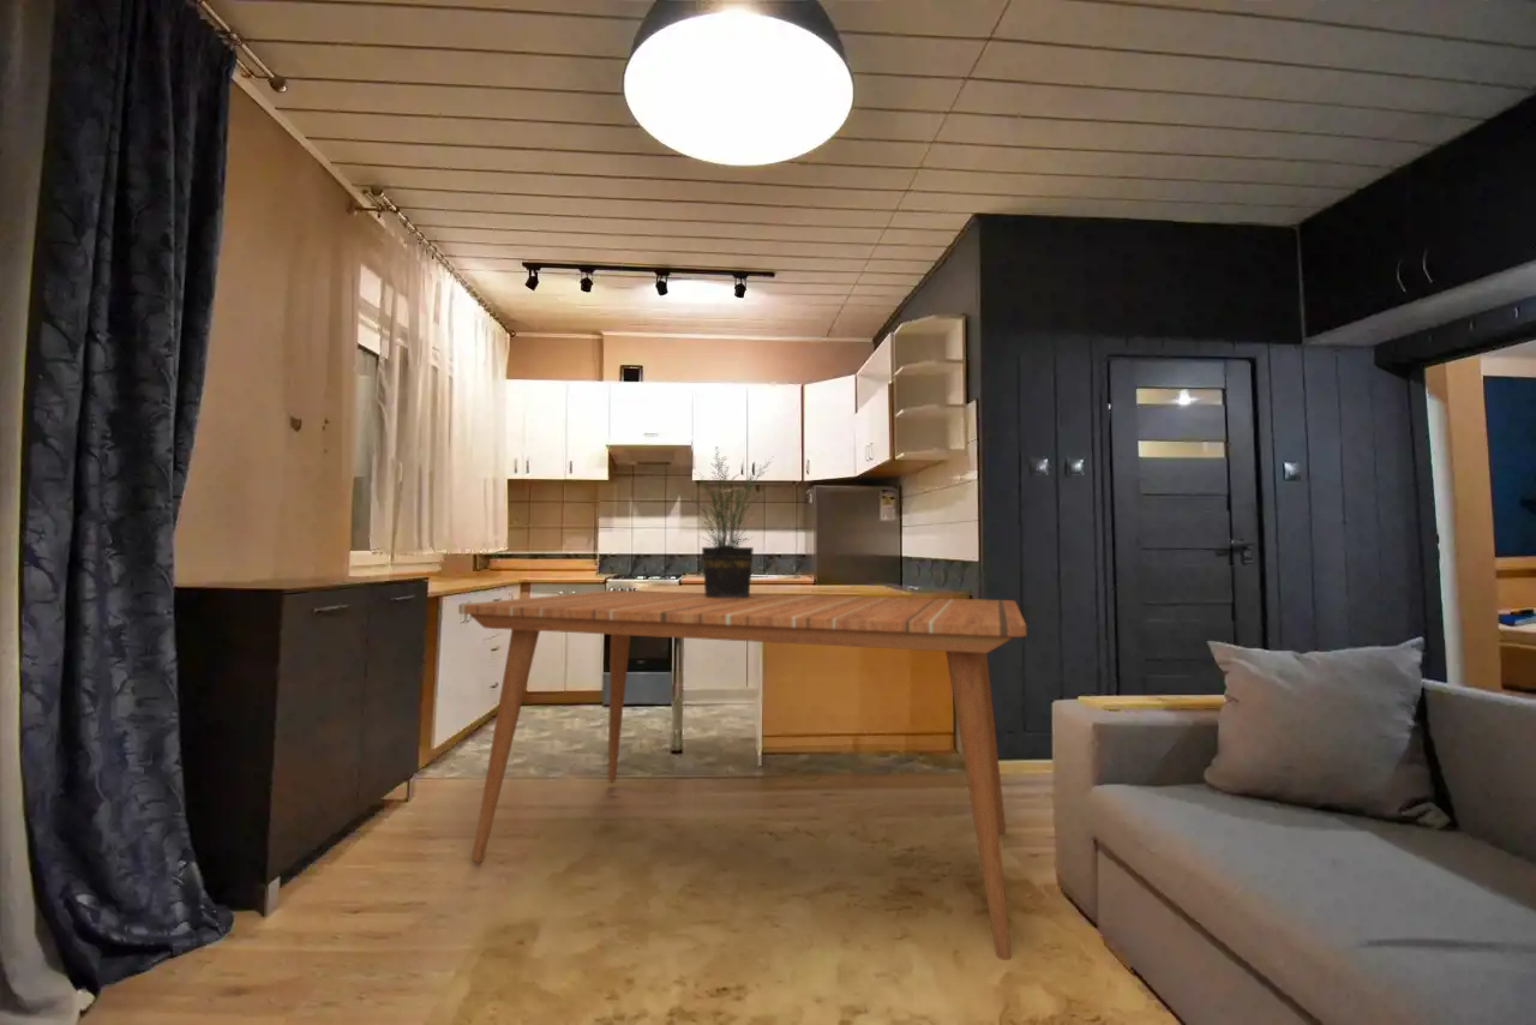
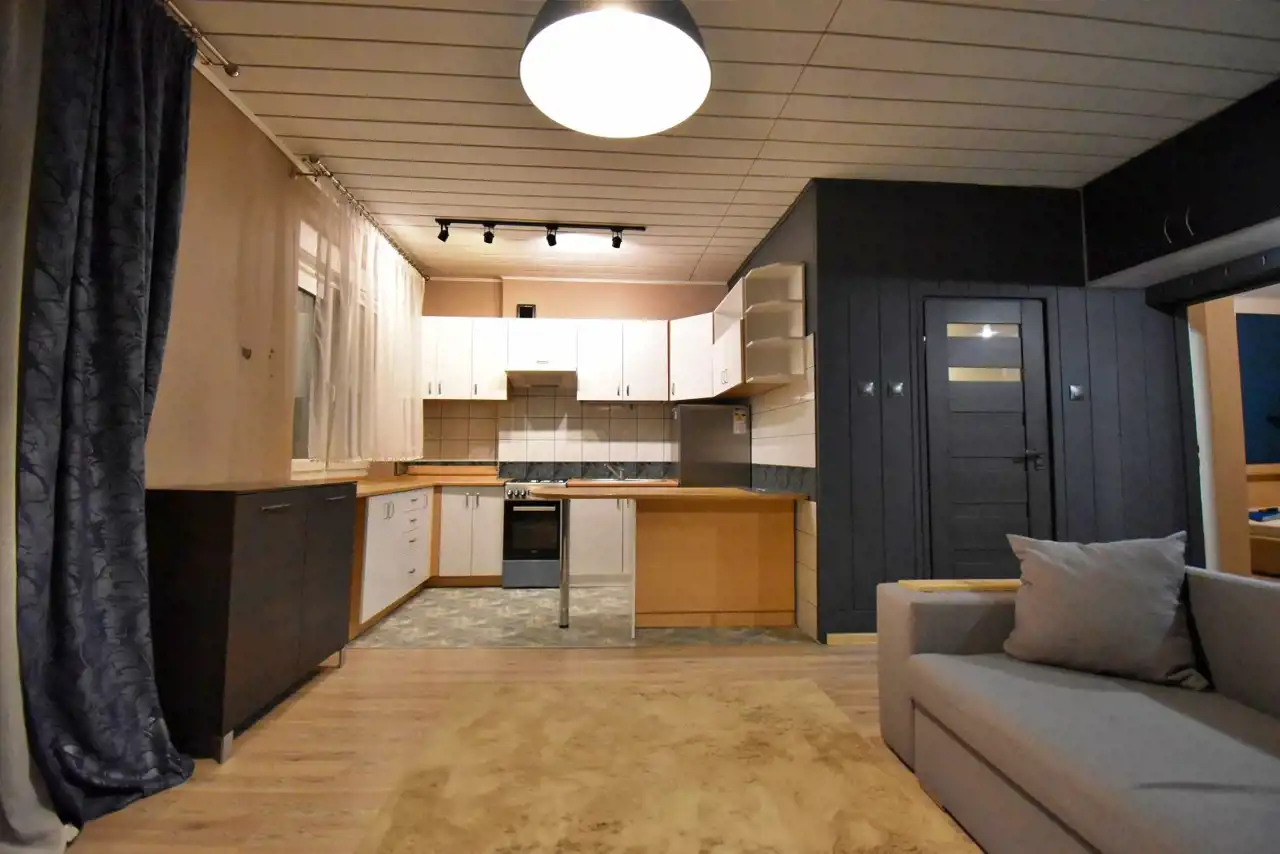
- potted plant (732, 522)
- dining table (754, 641)
